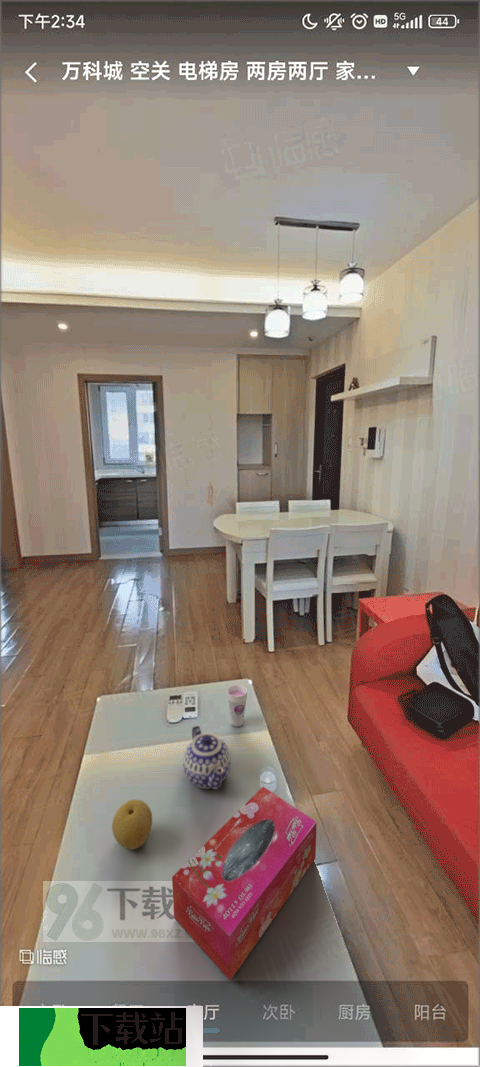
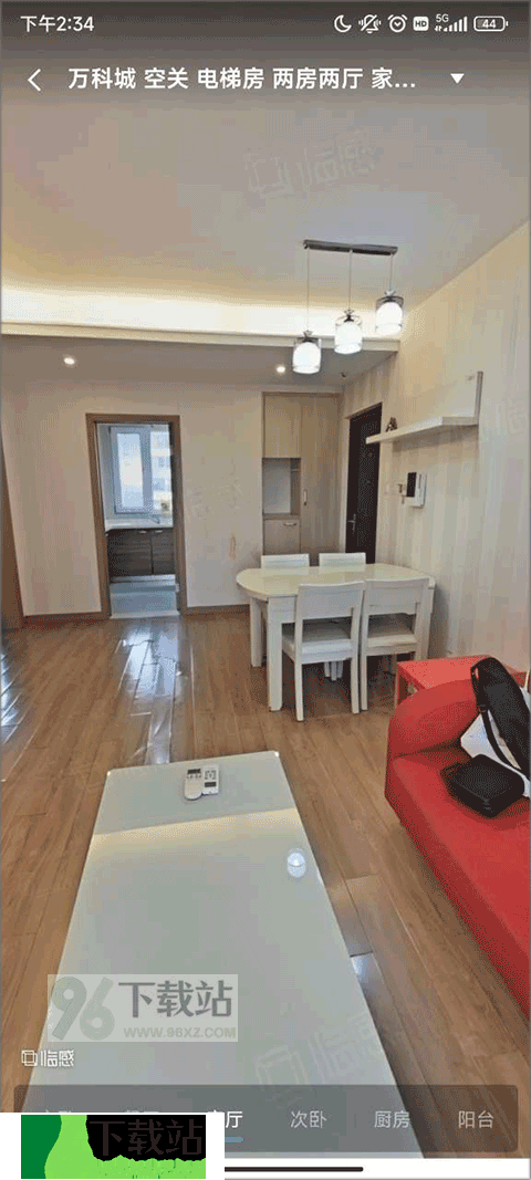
- cup (237, 706)
- teapot (206, 756)
- tissue box (249, 867)
- fruit (132, 824)
